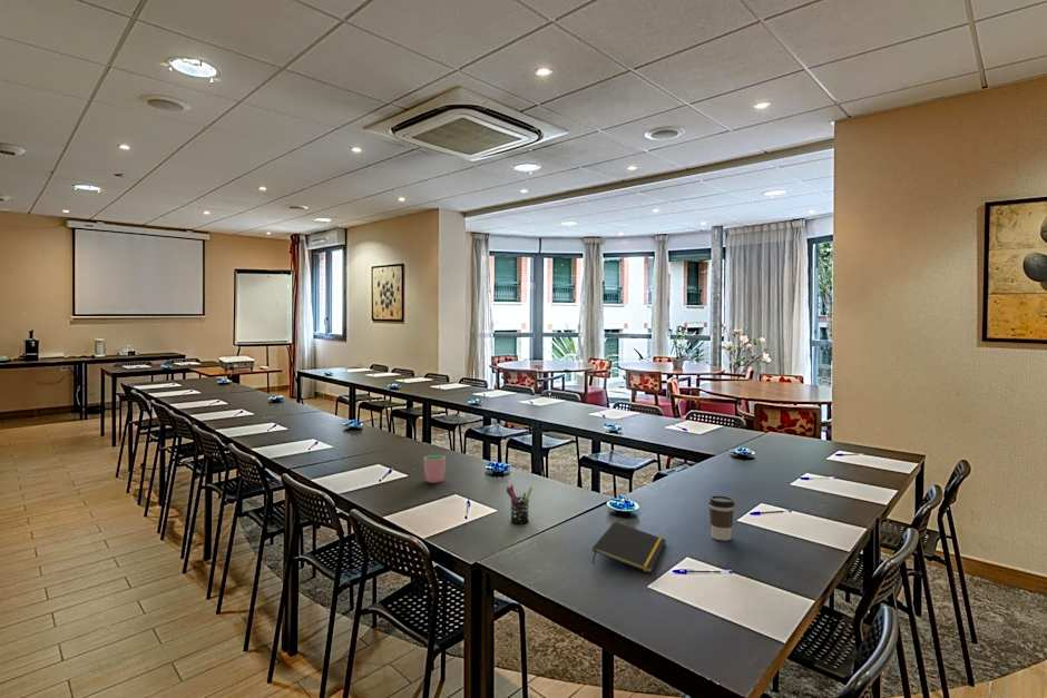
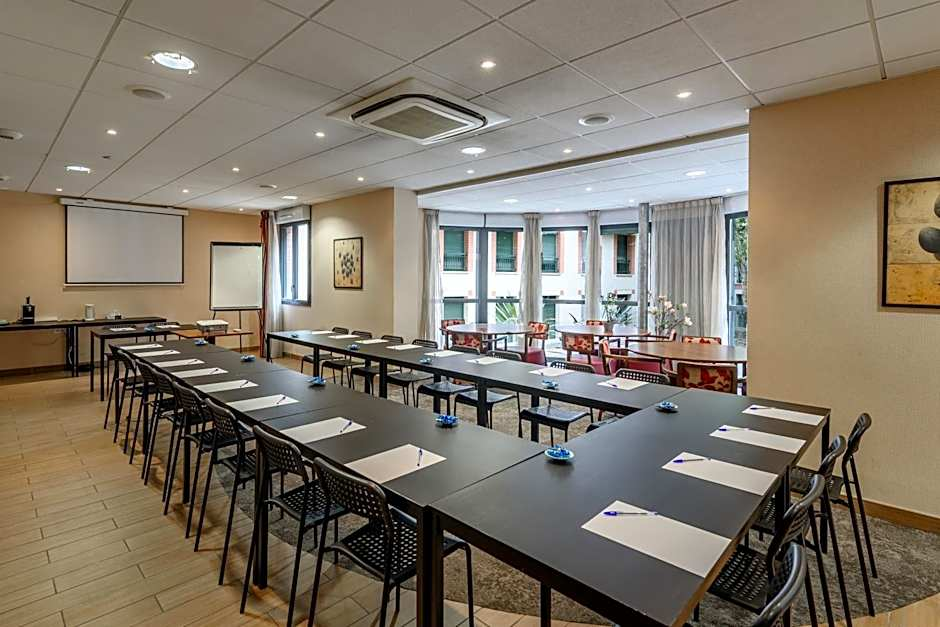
- cup (434, 468)
- pen holder (519, 502)
- notepad (630, 544)
- coffee cup (721, 518)
